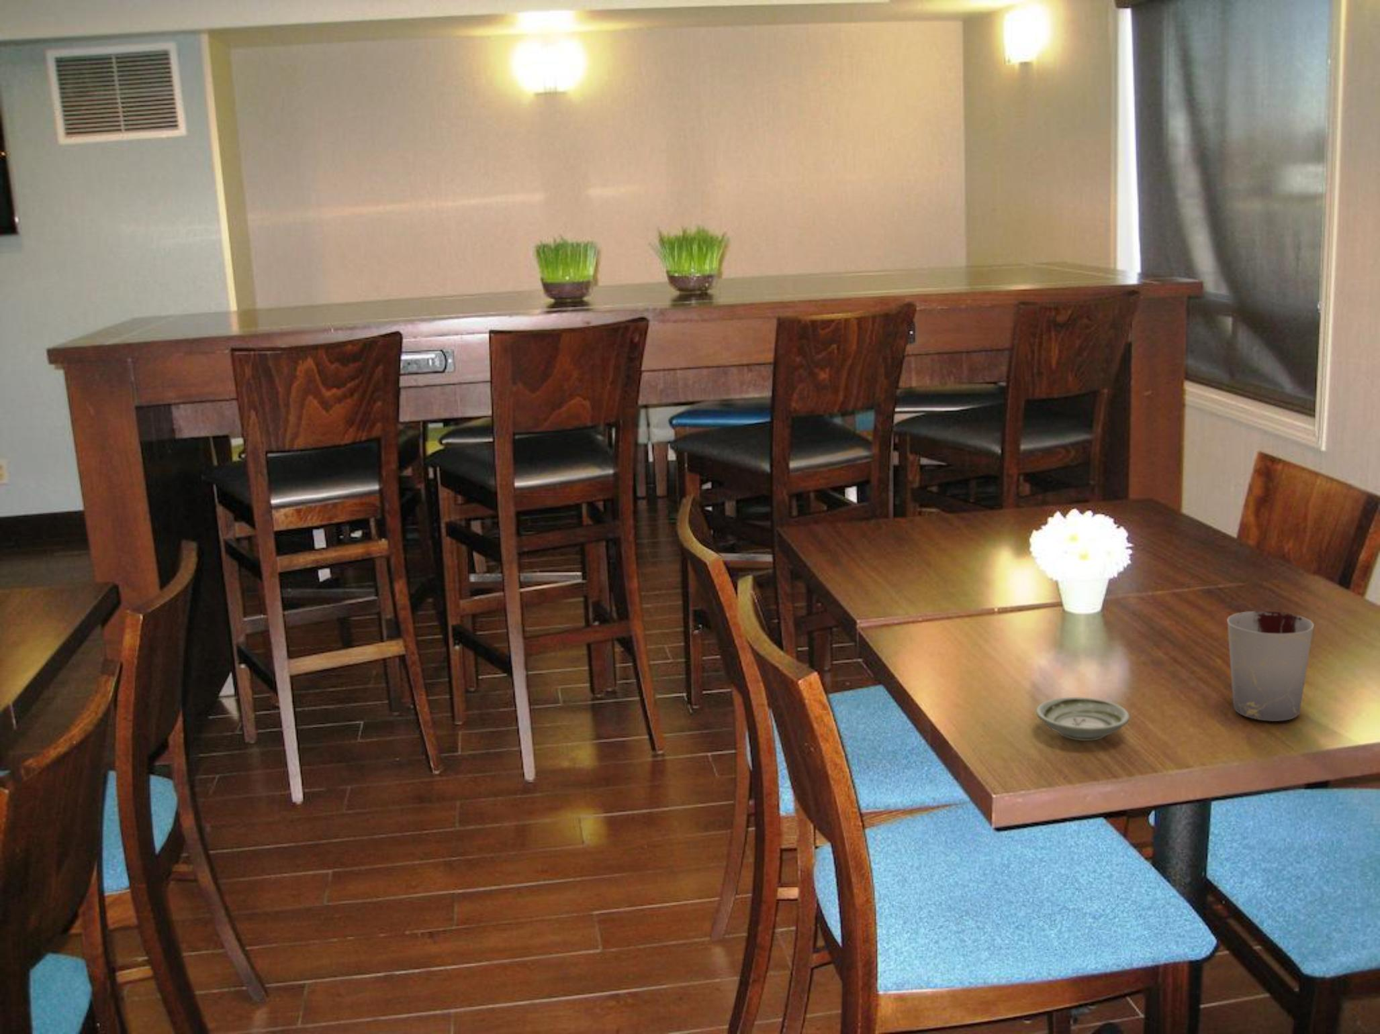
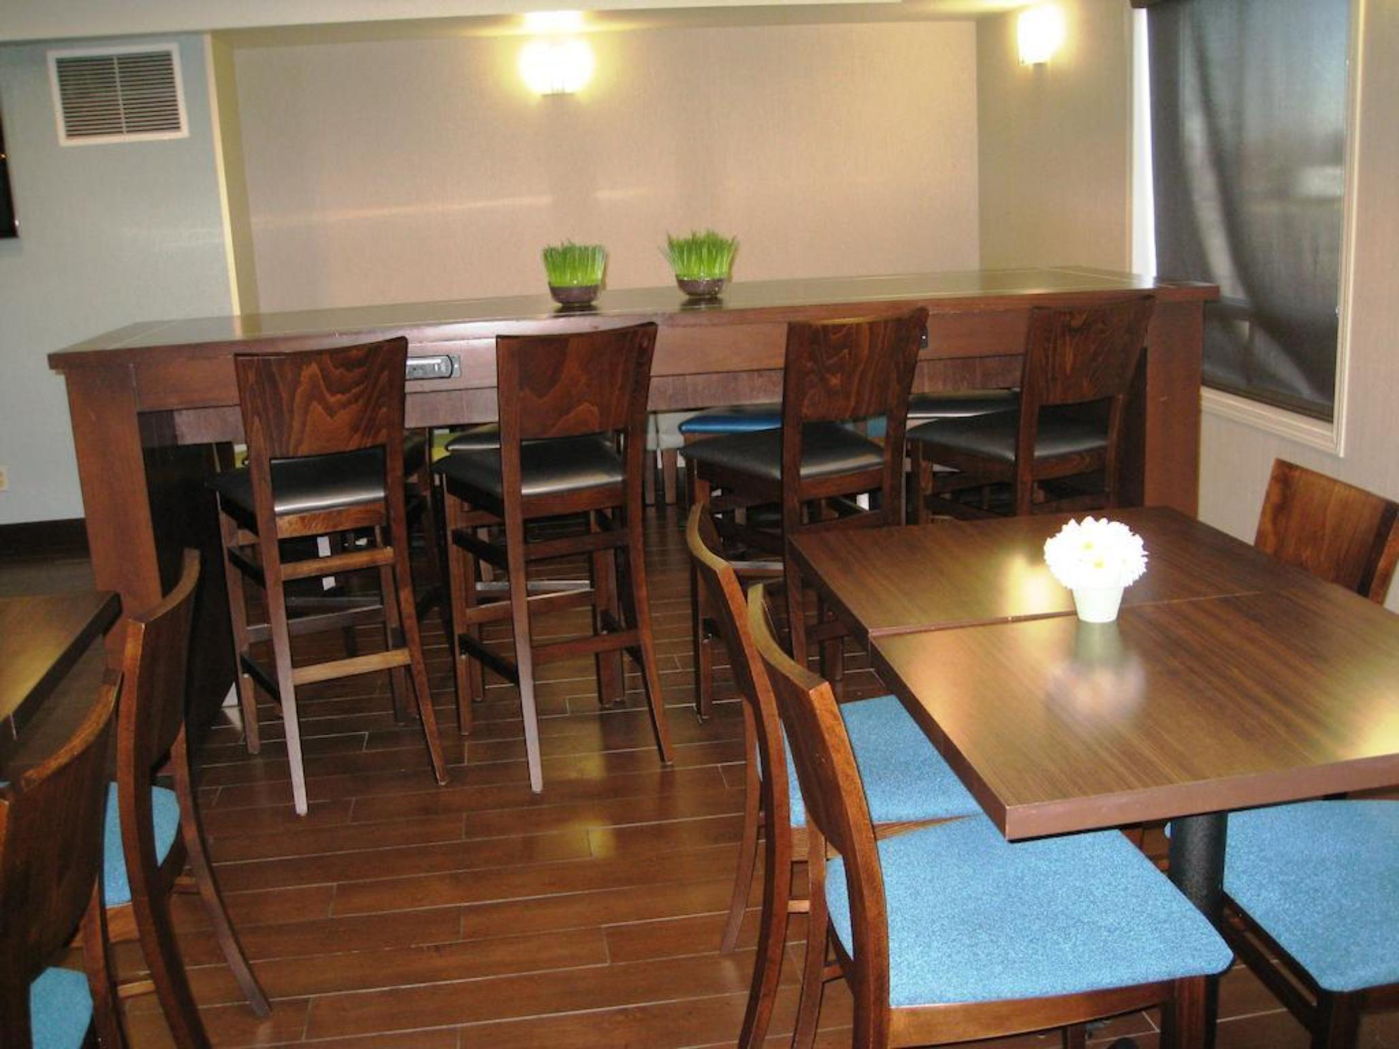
- cup (1262, 661)
- saucer (1082, 721)
